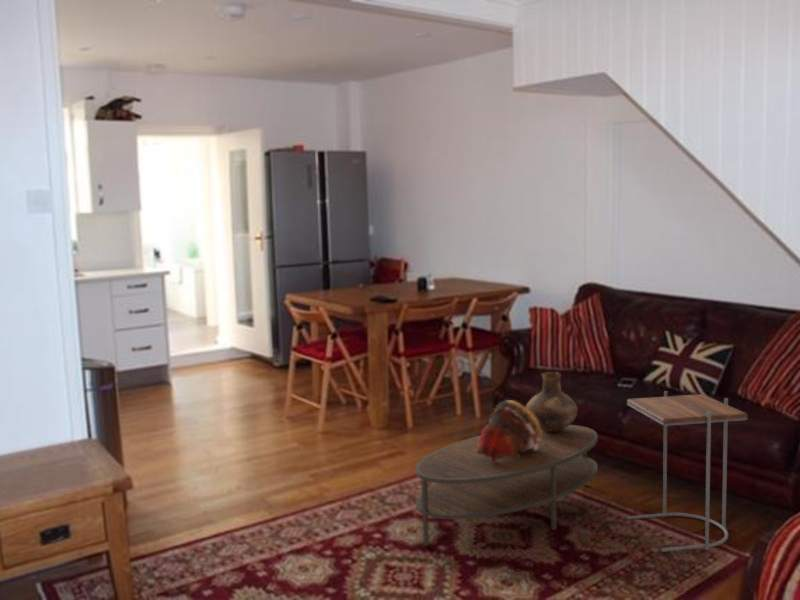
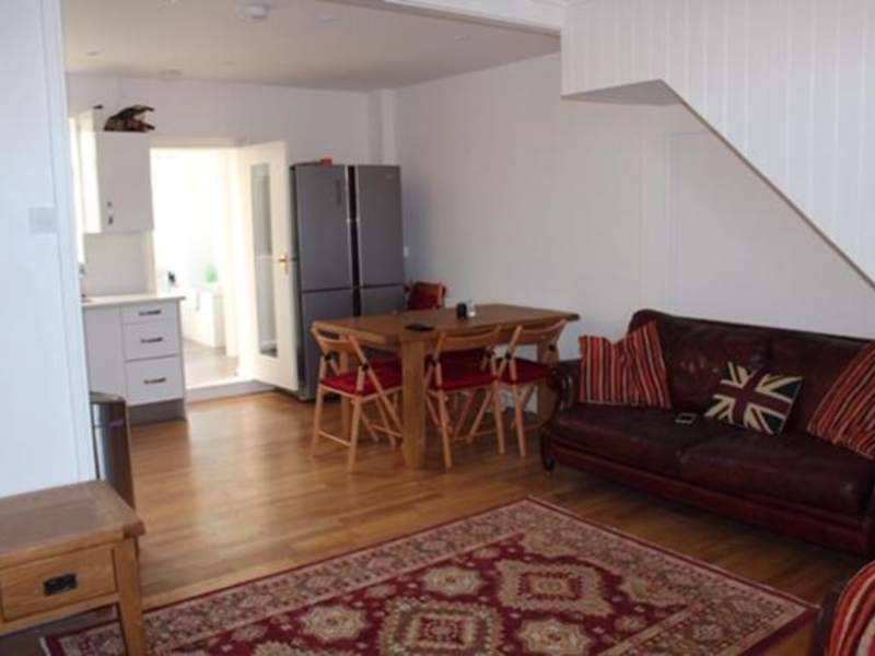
- decorative bowl (504, 428)
- coffee table (512, 481)
- vase (551, 401)
- side table (666, 466)
